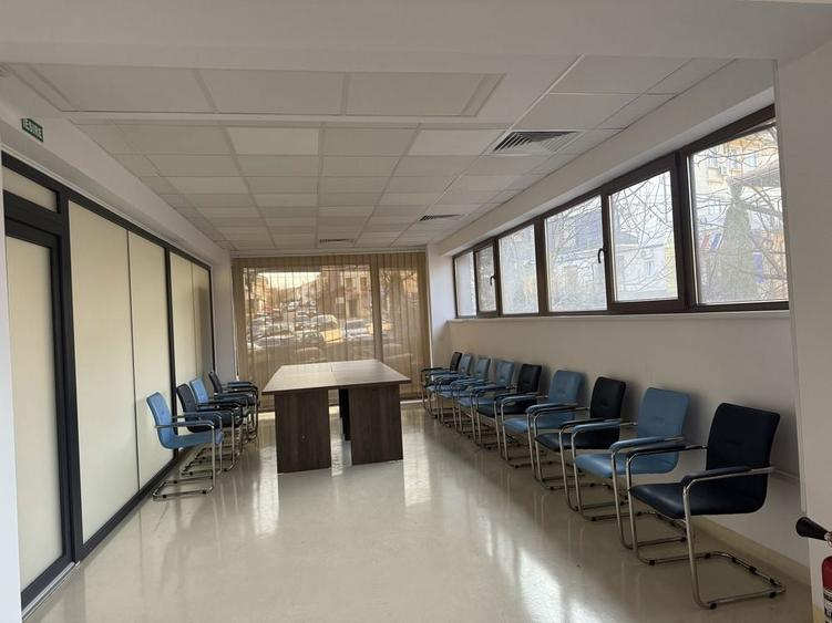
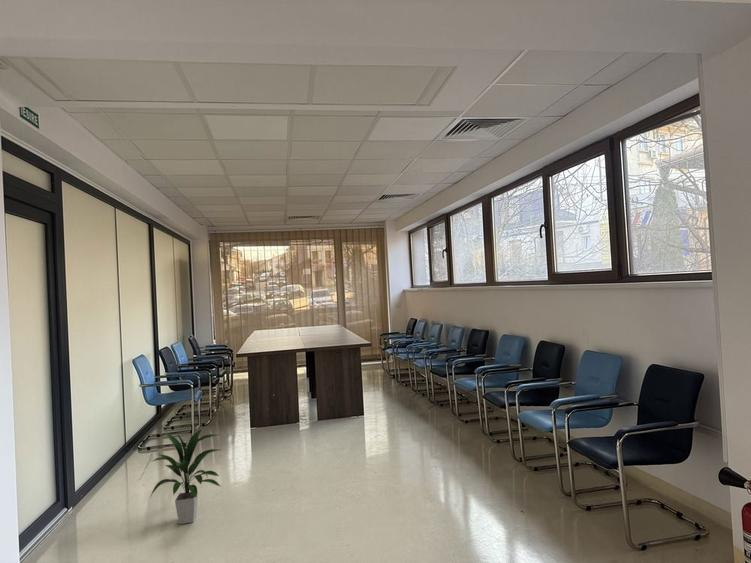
+ indoor plant (188, 473)
